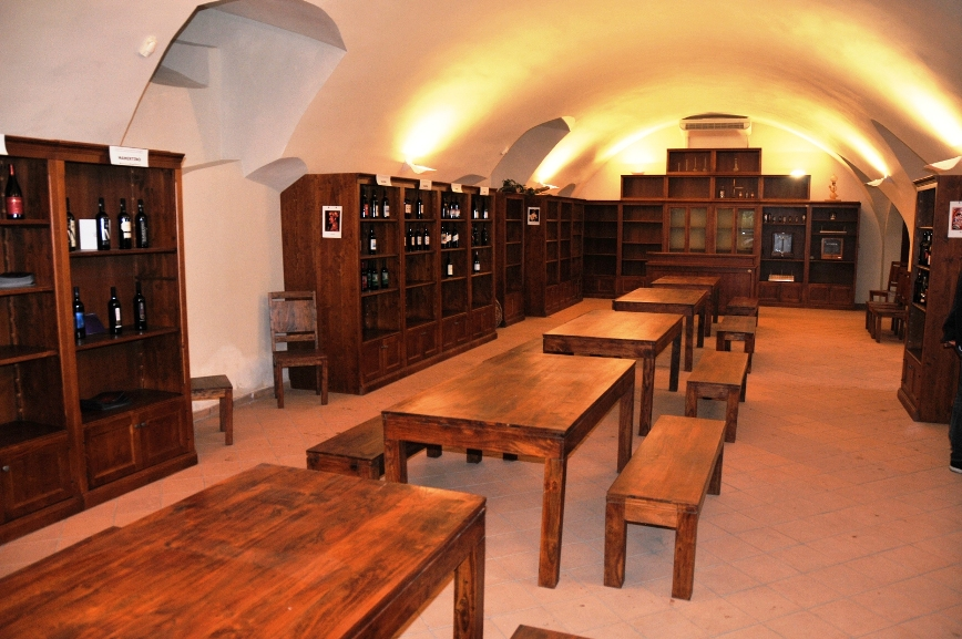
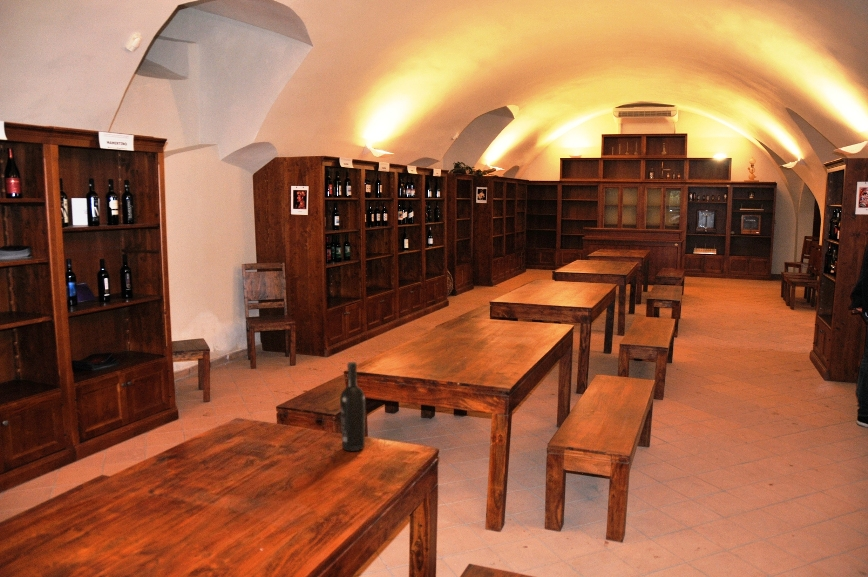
+ wine bottle (352, 405)
